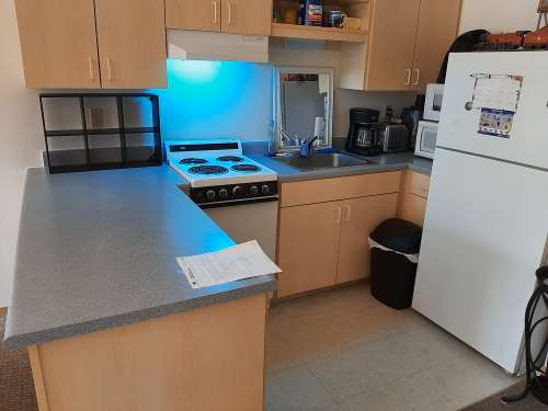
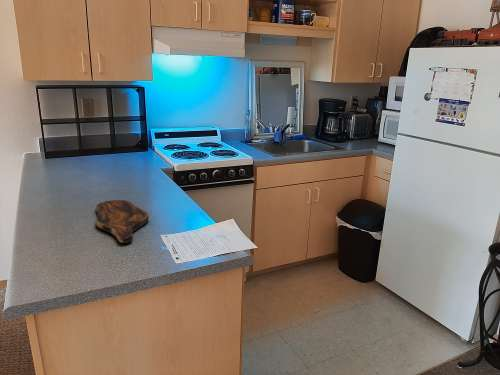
+ cutting board (122, 218)
